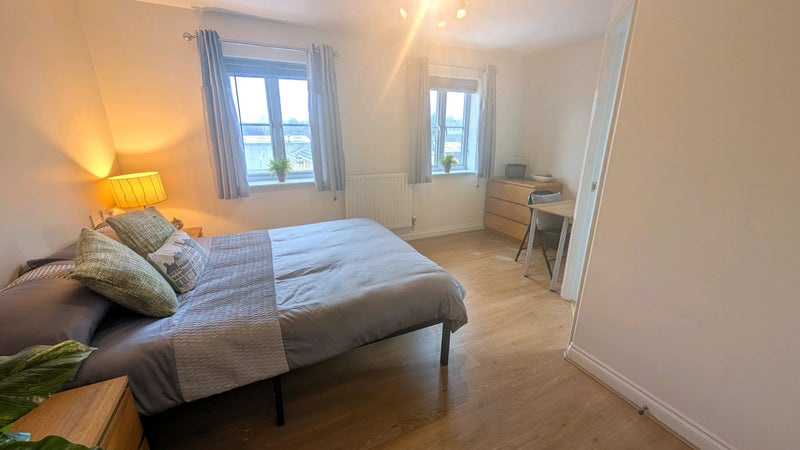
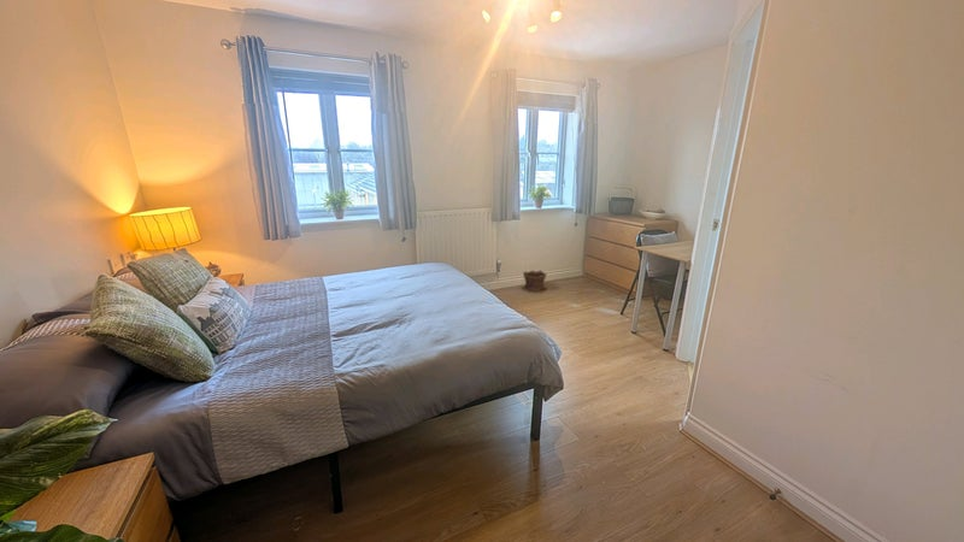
+ clay pot (534, 277)
